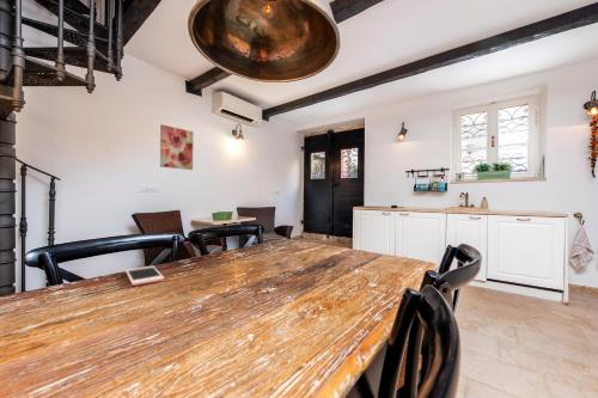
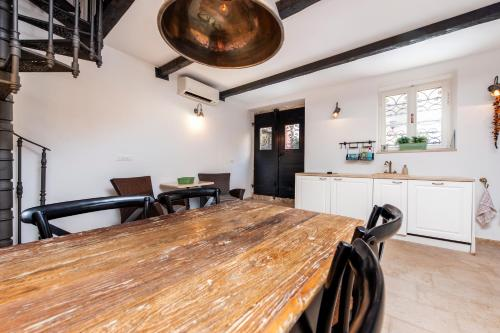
- cell phone (144, 274)
- wall art (177, 148)
